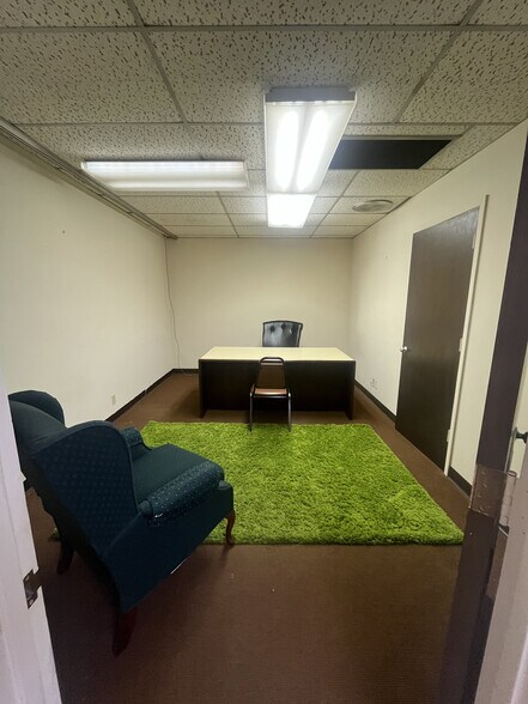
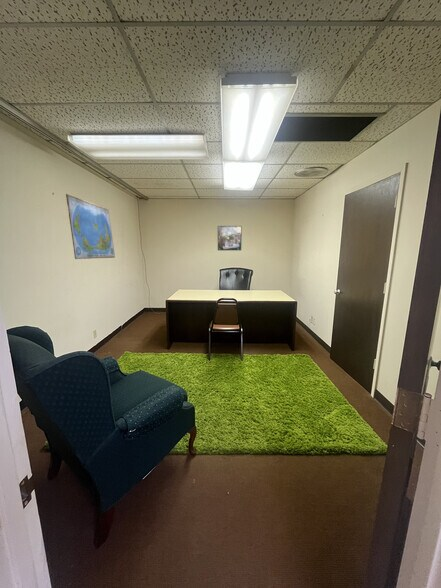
+ world map (94, 231)
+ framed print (229, 238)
